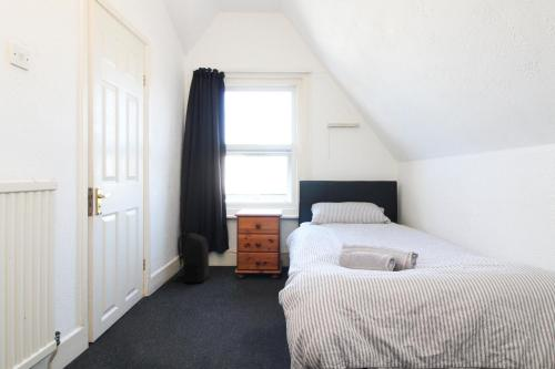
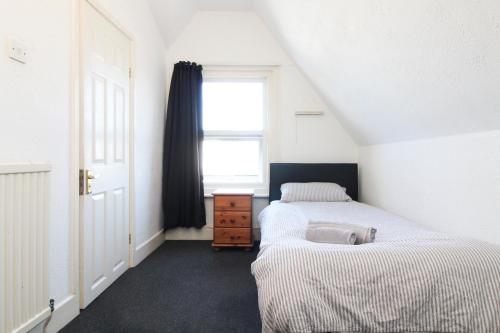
- backpack (191, 254)
